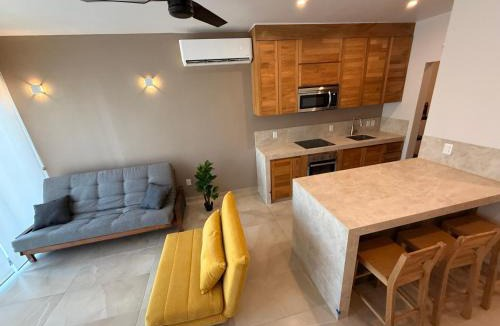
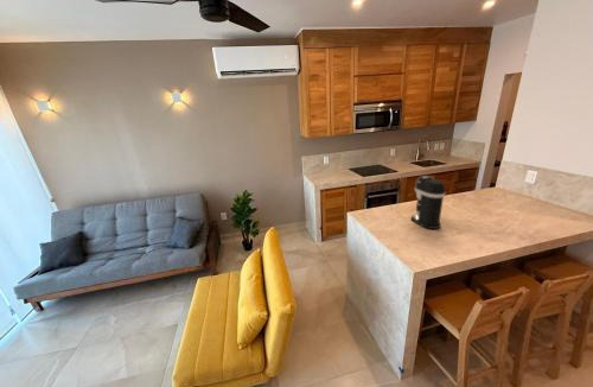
+ coffee maker (427, 201)
